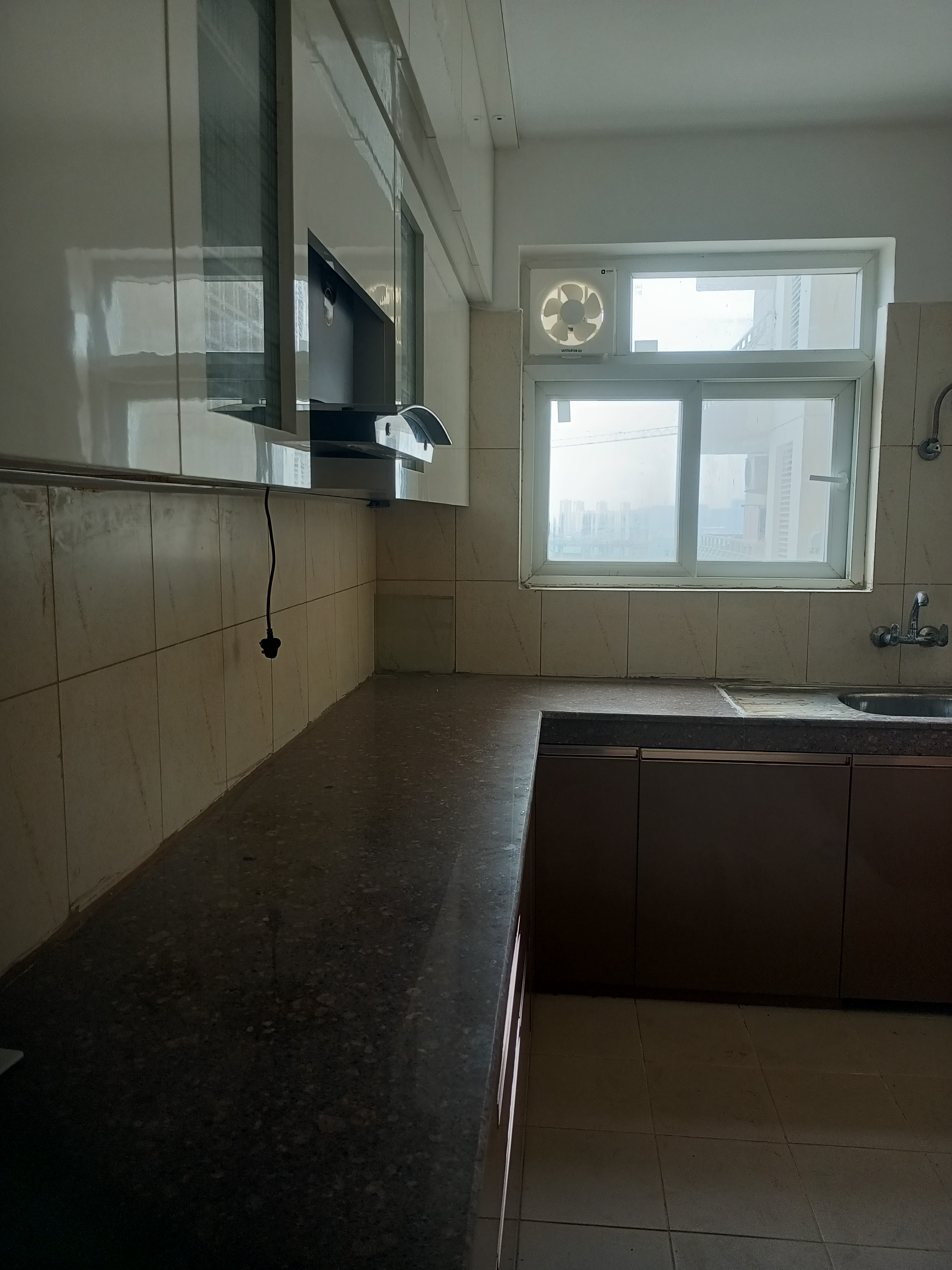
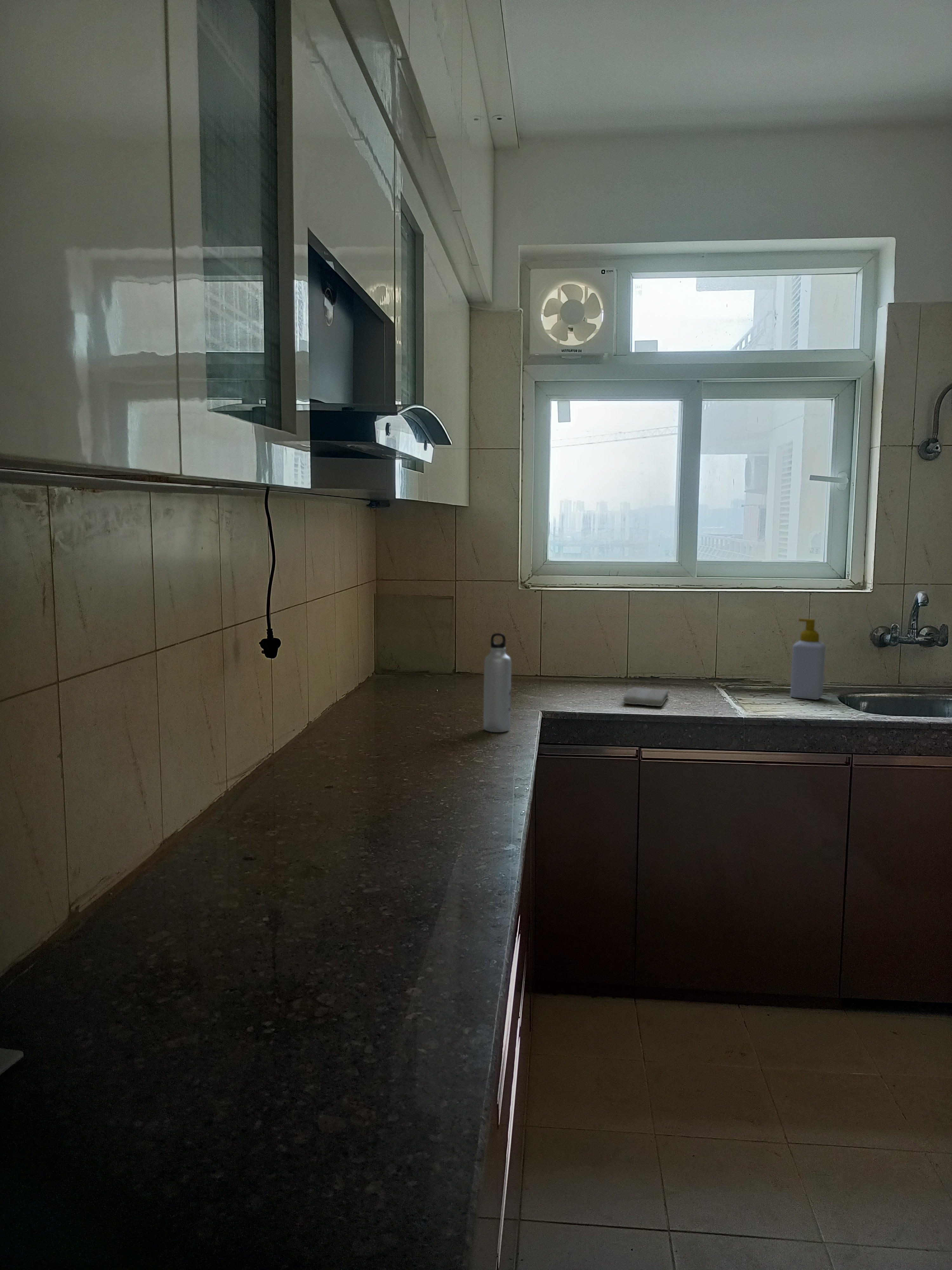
+ washcloth (647, 696)
+ soap bottle (808, 658)
+ water bottle (497, 682)
